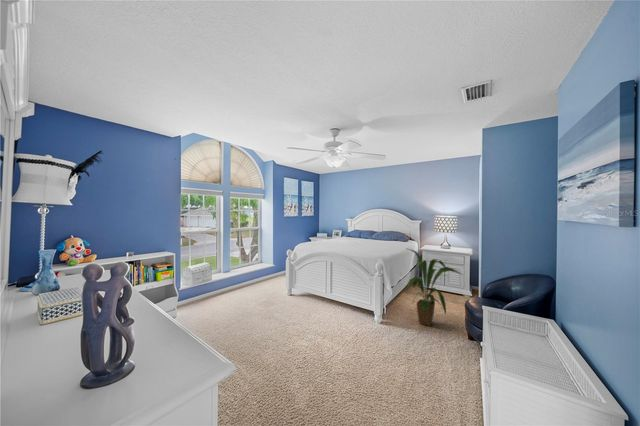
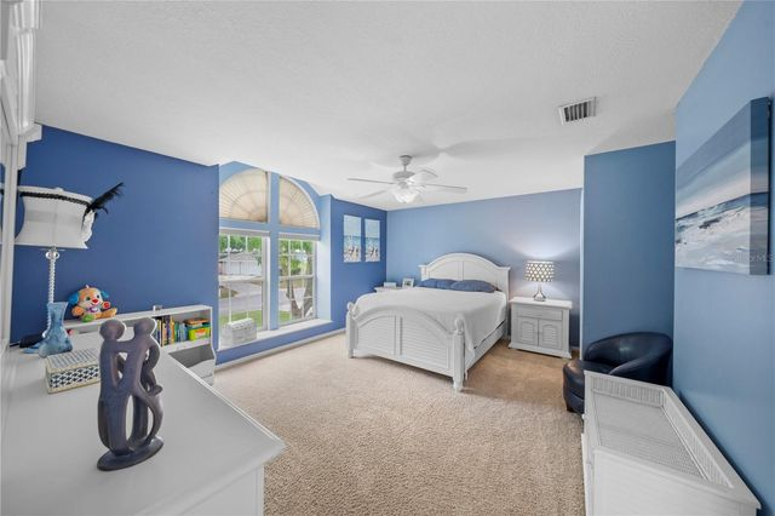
- house plant (432, 288)
